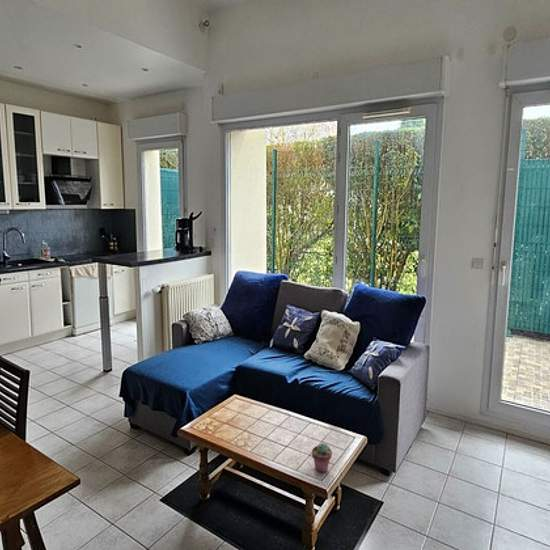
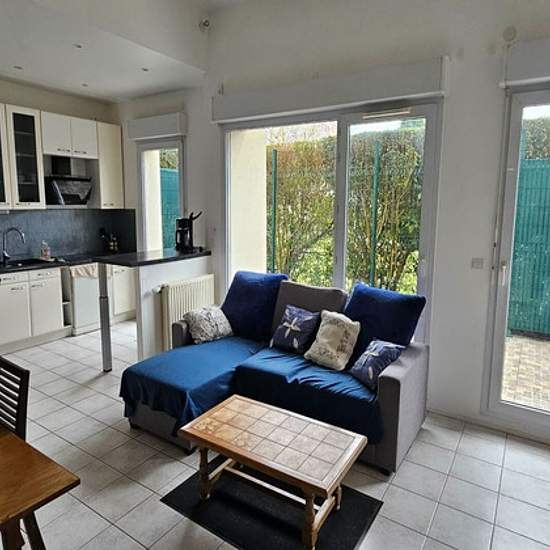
- potted succulent (321, 456)
